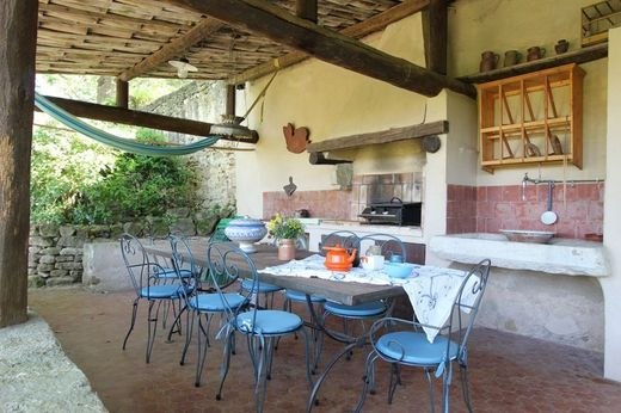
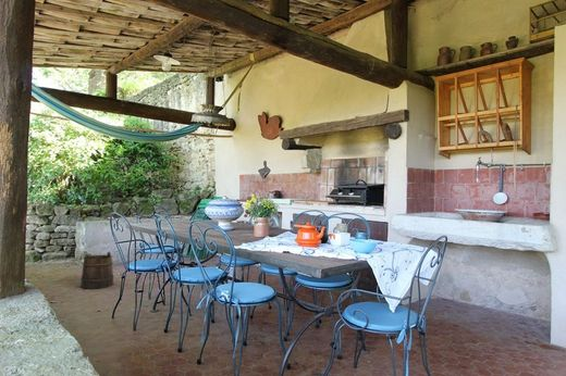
+ bucket (97, 268)
